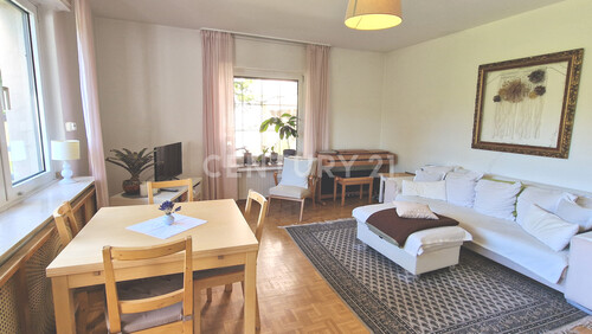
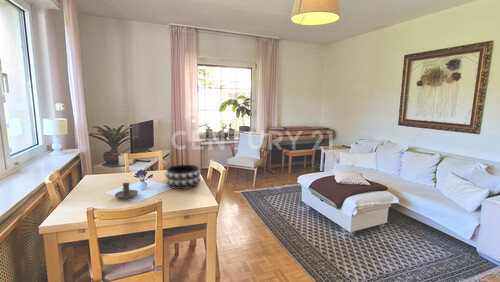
+ candle holder (126, 190)
+ decorative bowl (183, 176)
